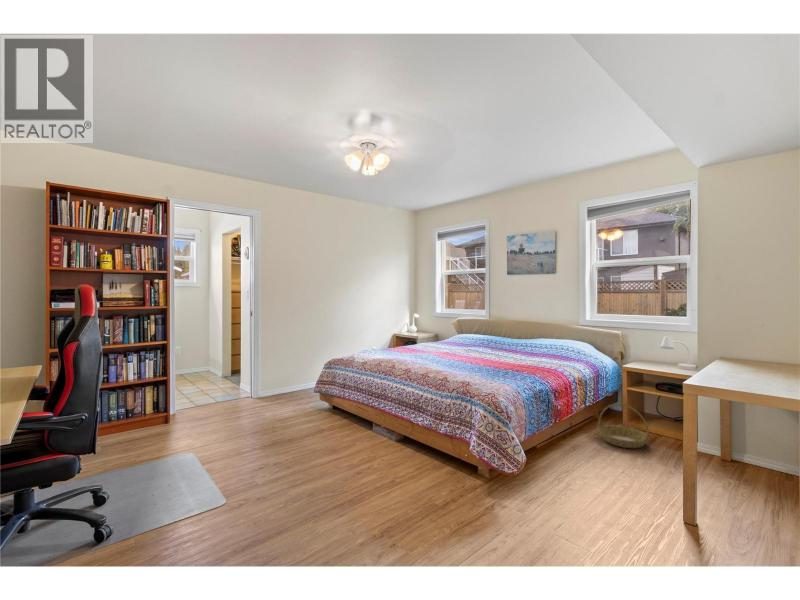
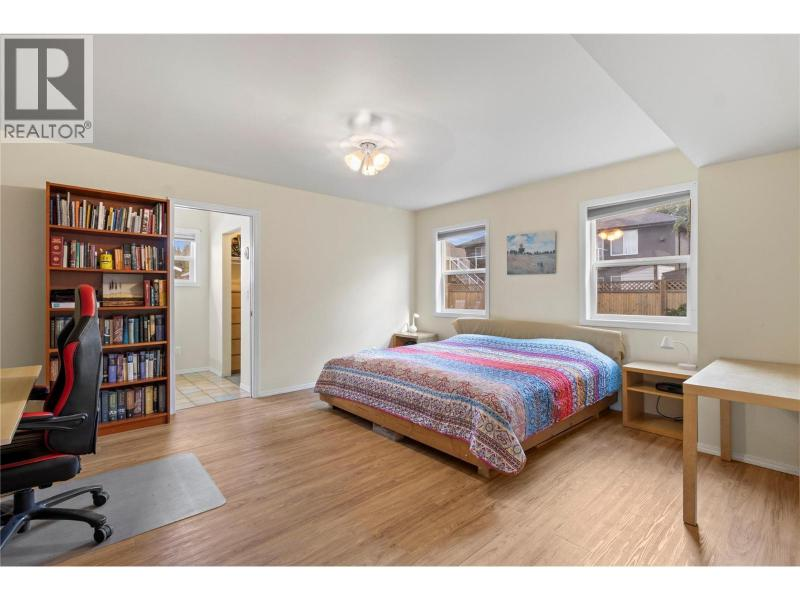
- basket (622, 426)
